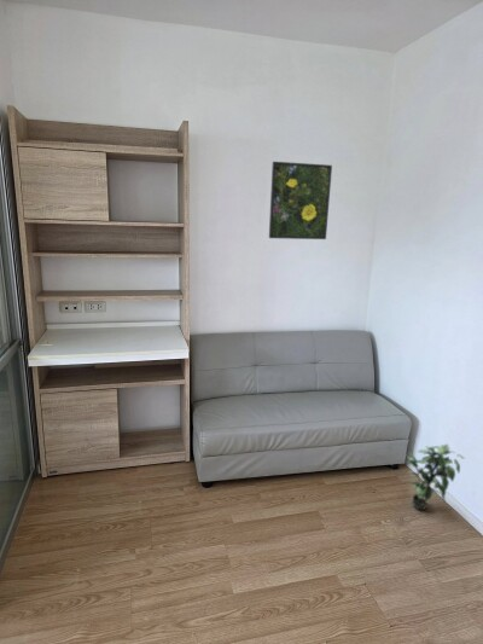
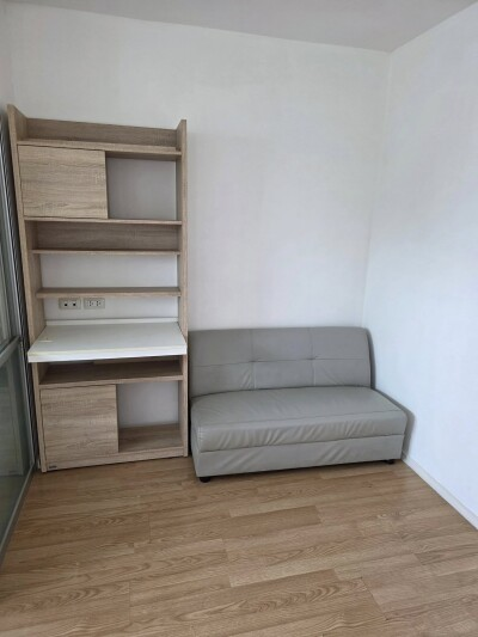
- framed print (299, 202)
- potted plant (432, 476)
